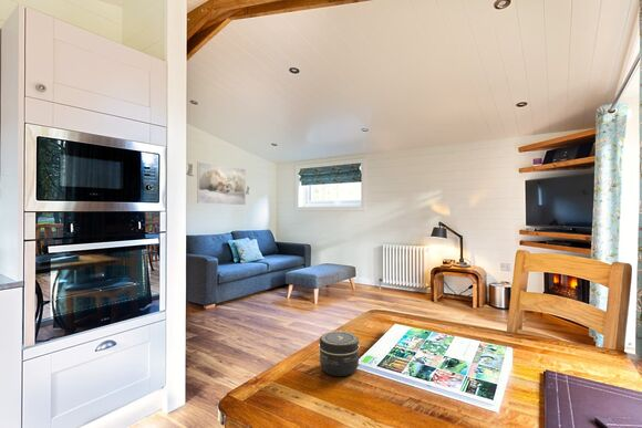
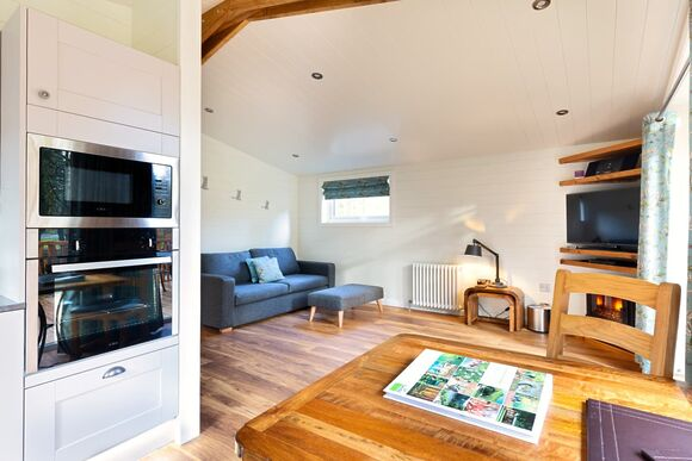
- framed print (222, 185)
- jar (339, 352)
